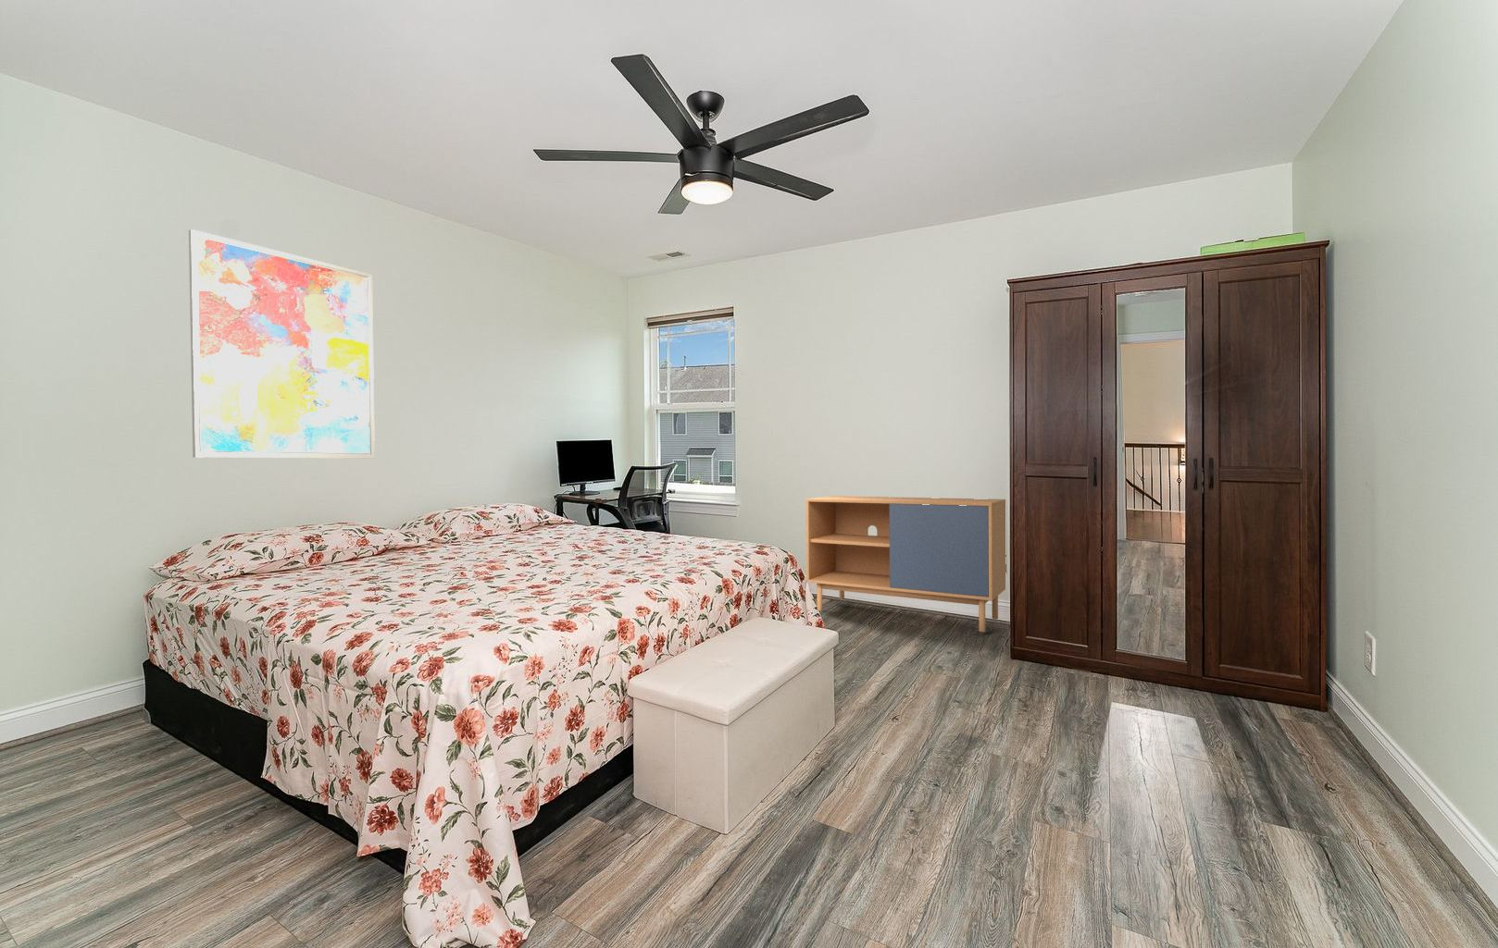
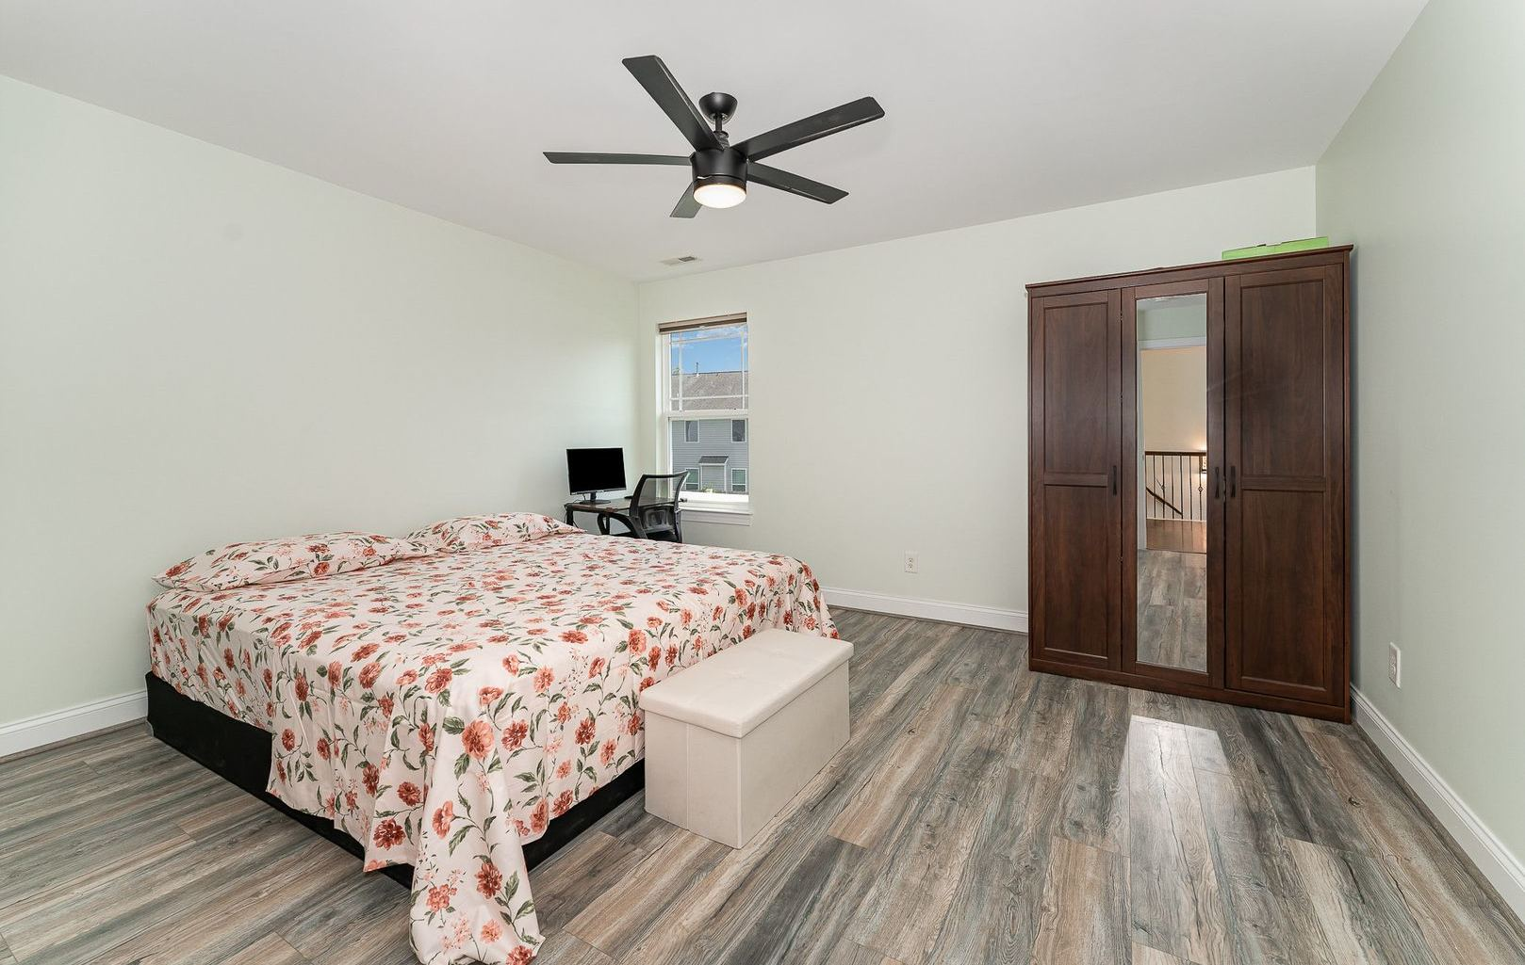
- storage cabinet (903, 556)
- wall art (290, 356)
